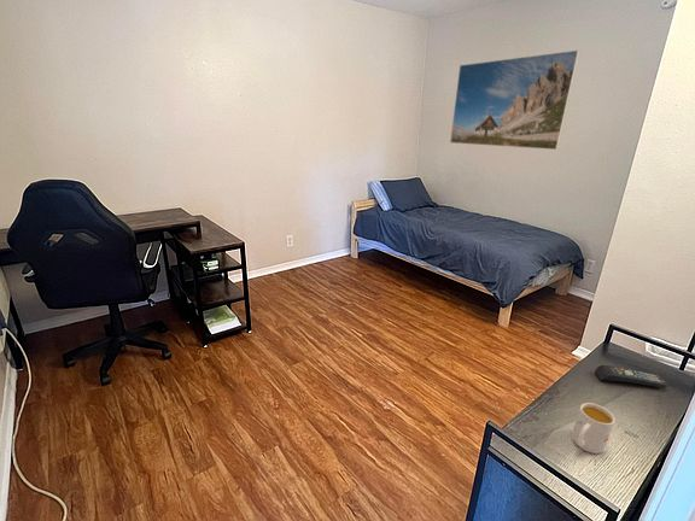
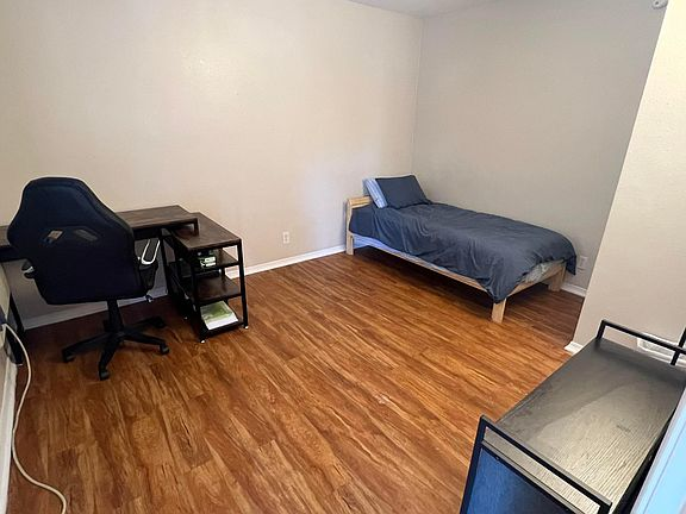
- remote control (630, 376)
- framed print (504, 104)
- mug (589, 429)
